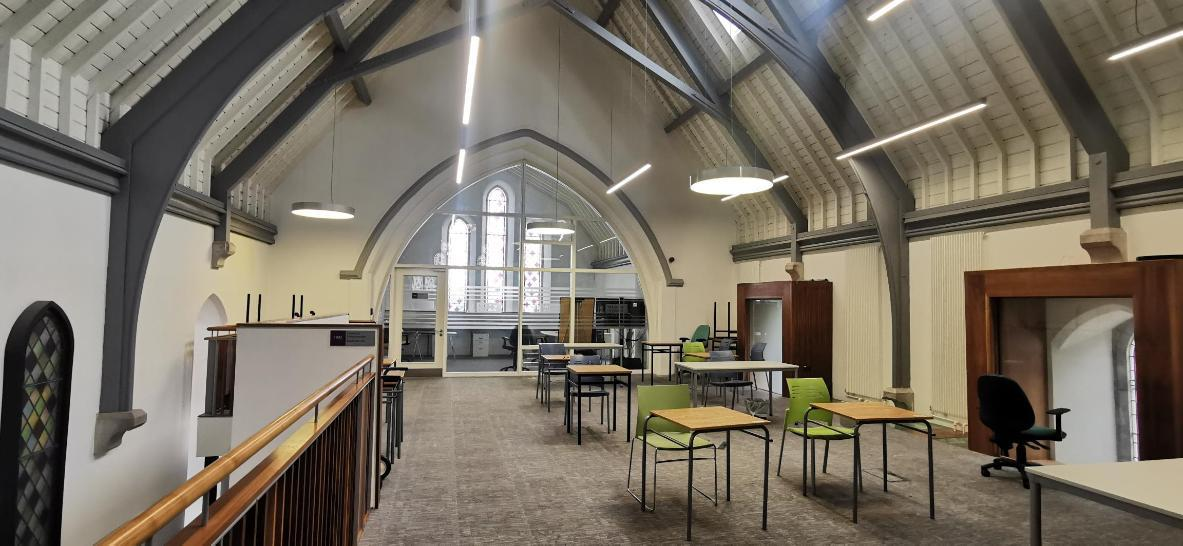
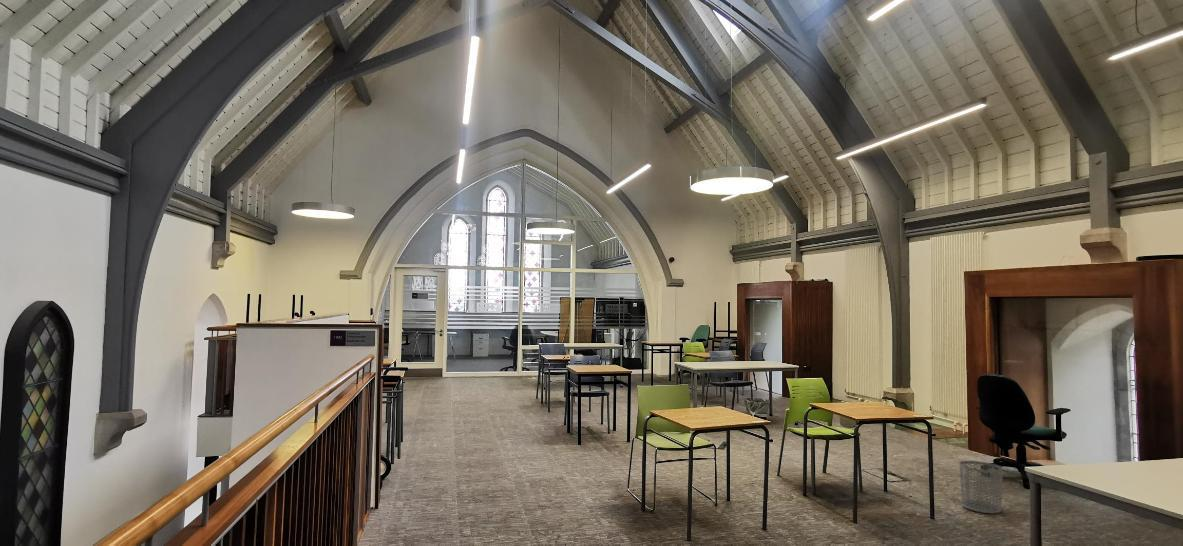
+ waste bin (981, 486)
